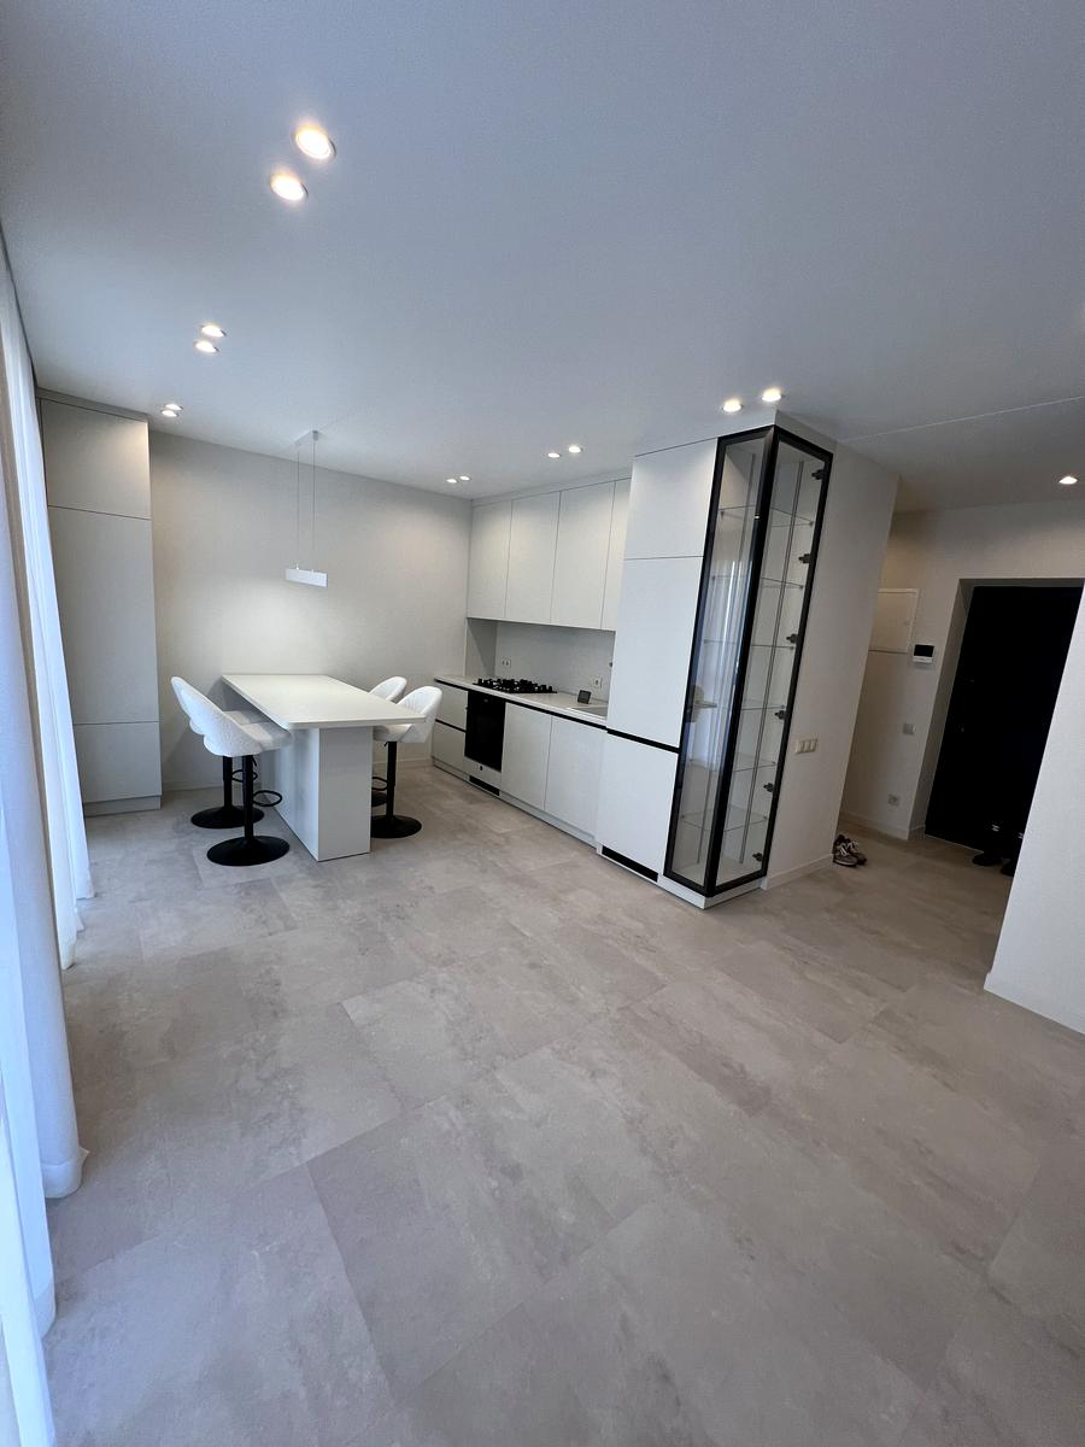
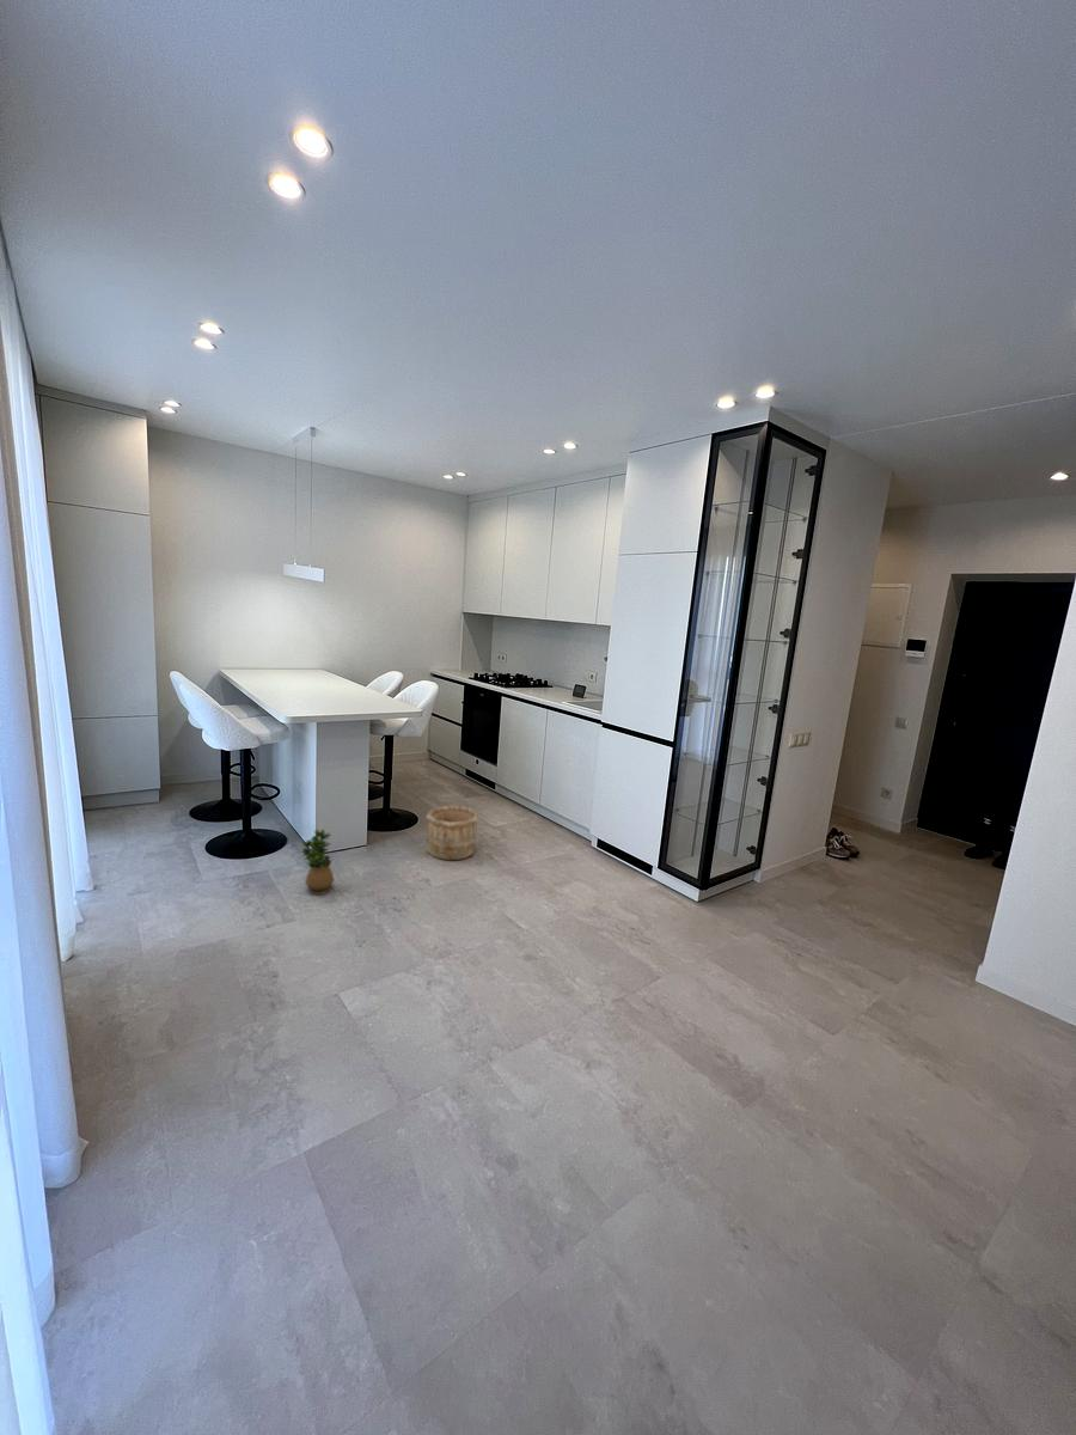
+ wooden bucket (452, 832)
+ potted plant (316, 861)
